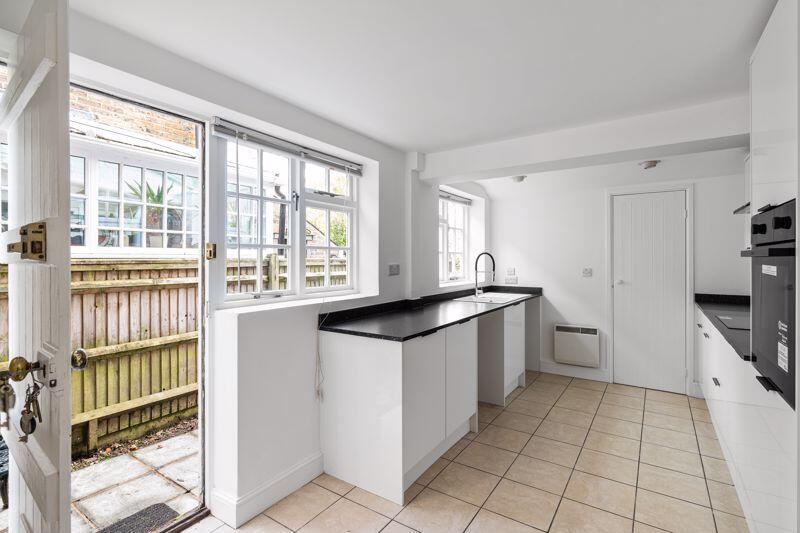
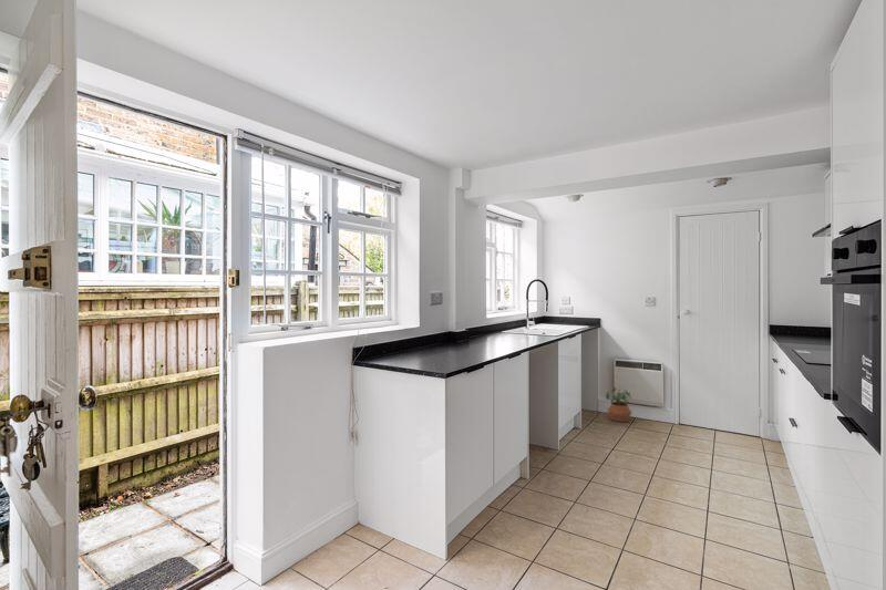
+ potted plant (619, 403)
